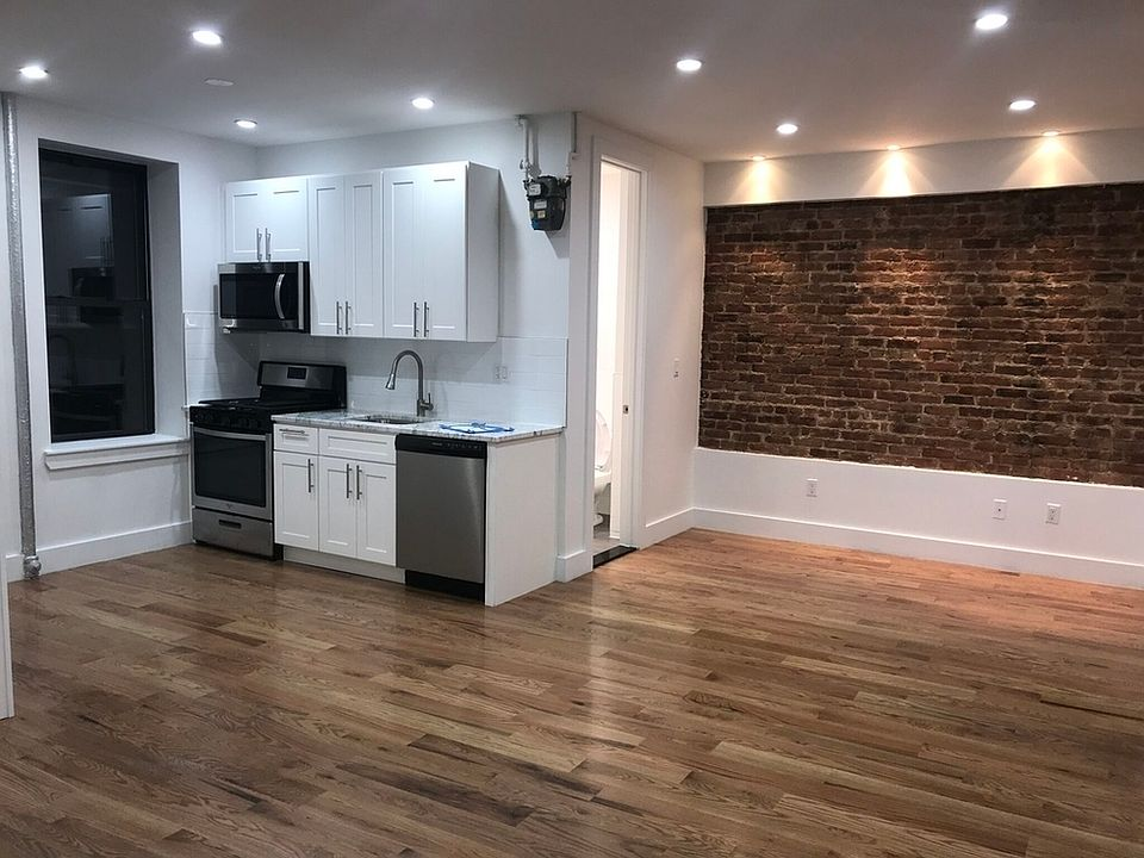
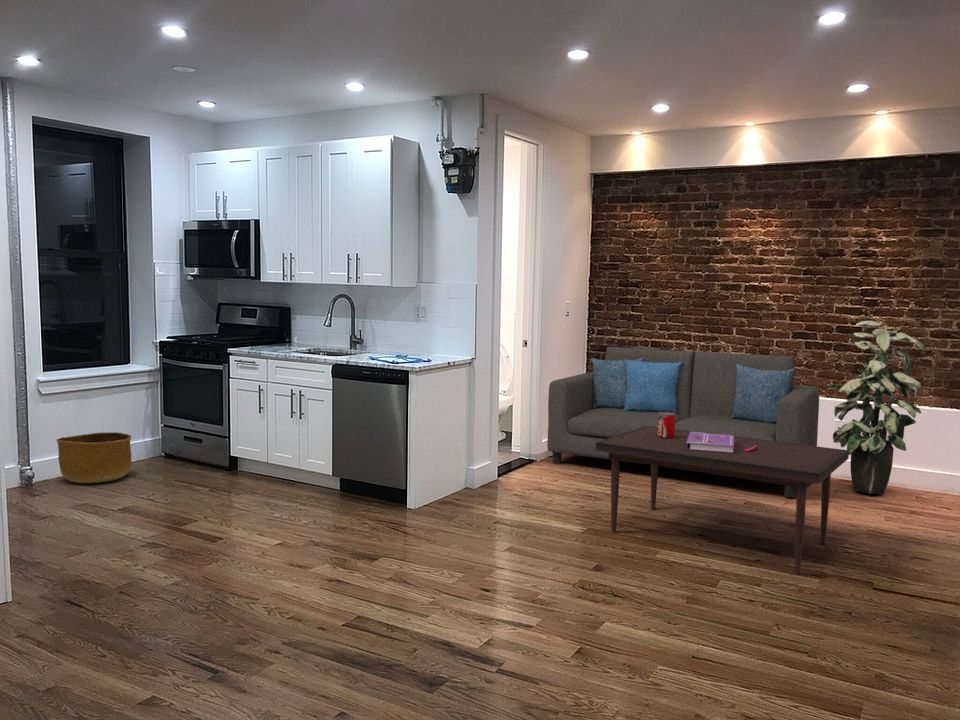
+ sofa (681, 411)
+ basket (96, 456)
+ indoor plant (871, 406)
+ coffee table (721, 475)
